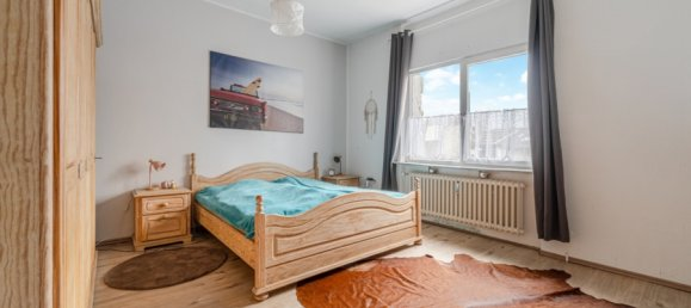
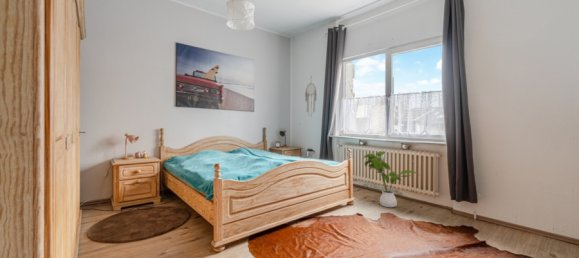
+ house plant (385, 179)
